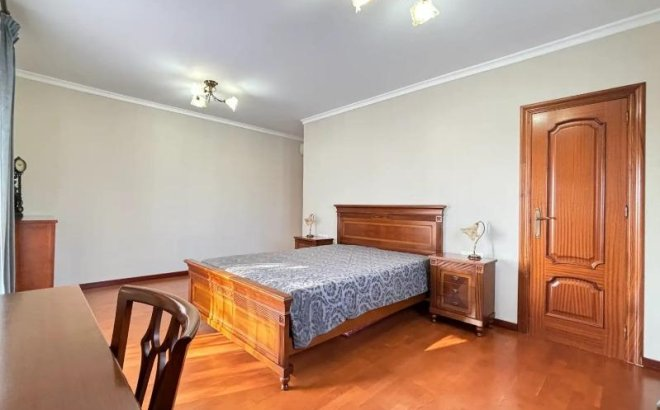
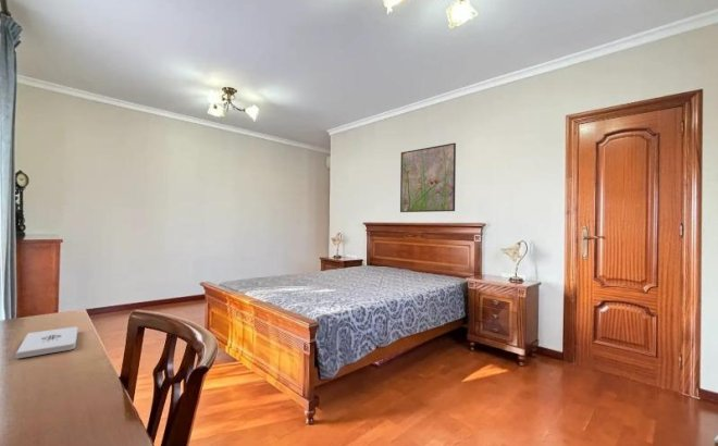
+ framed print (425, 179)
+ notepad (50, 340)
